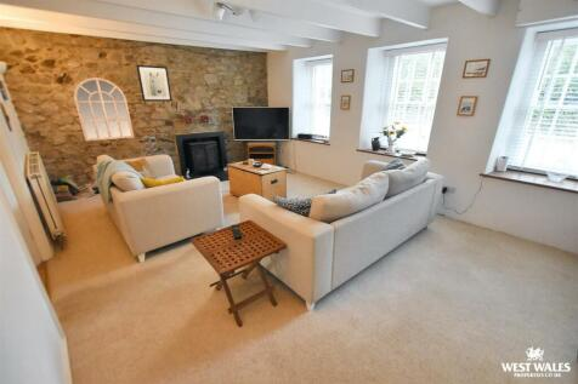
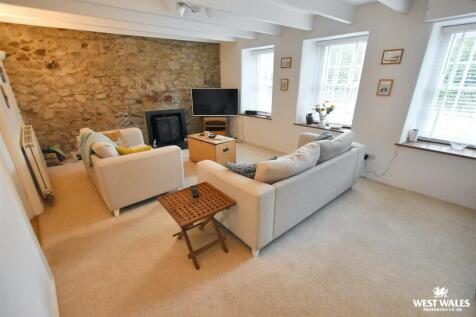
- mirror (103, 109)
- wall art (154, 84)
